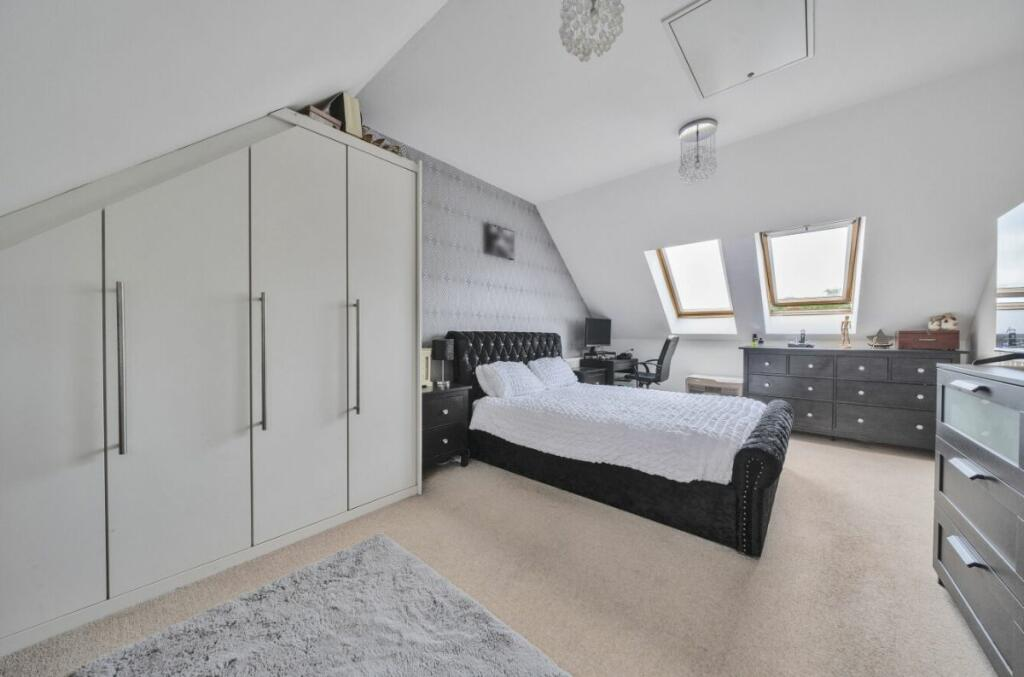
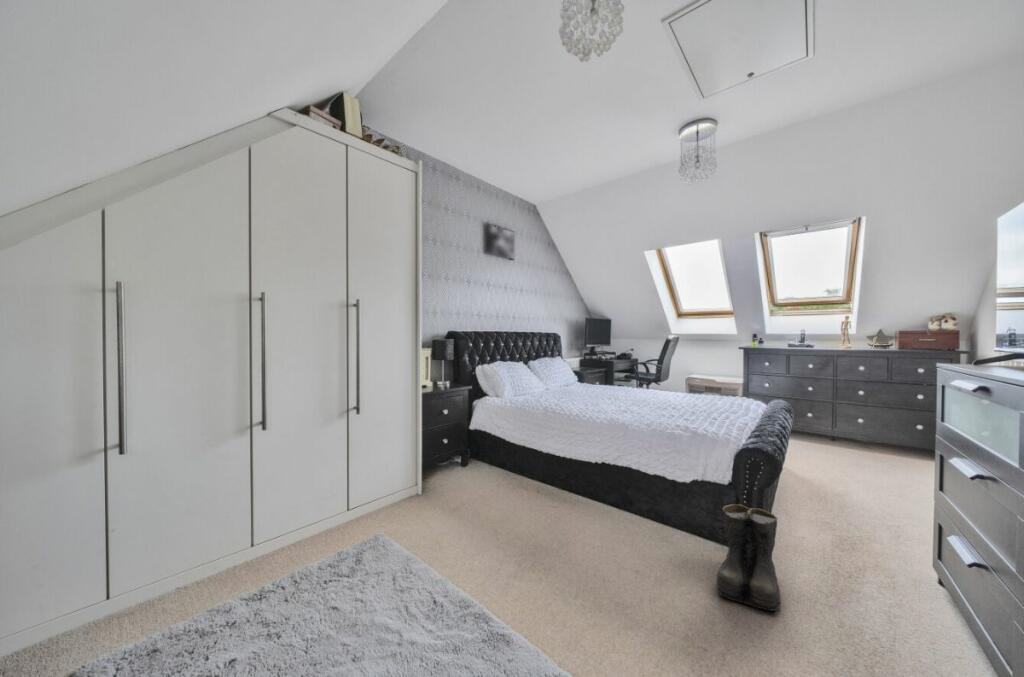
+ boots (748, 551)
